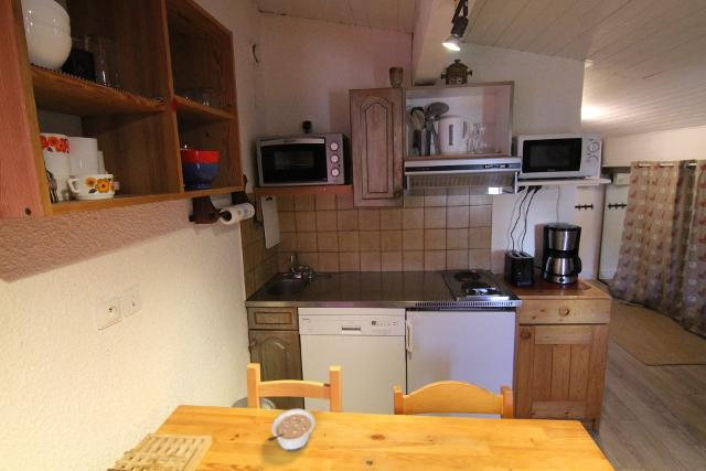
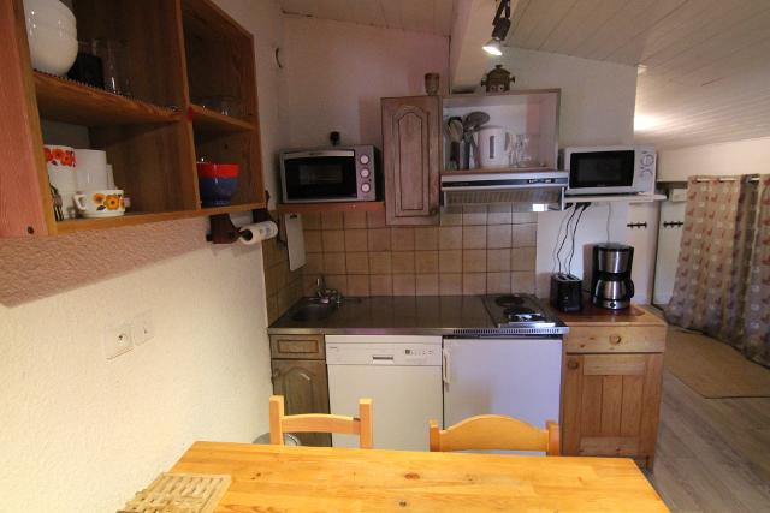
- legume (292, 430)
